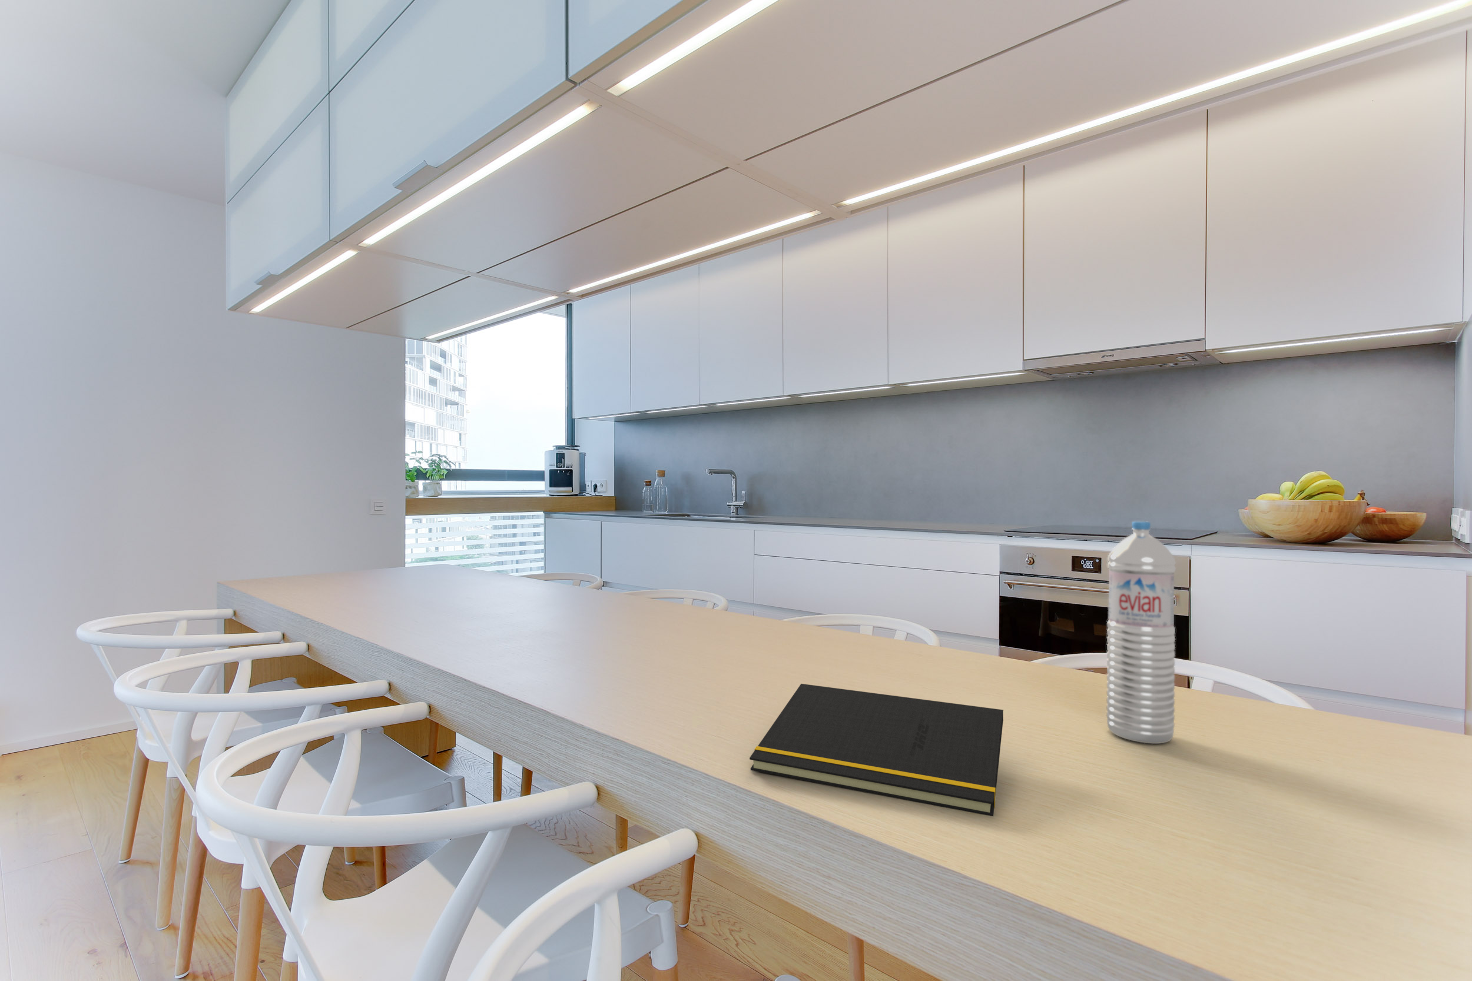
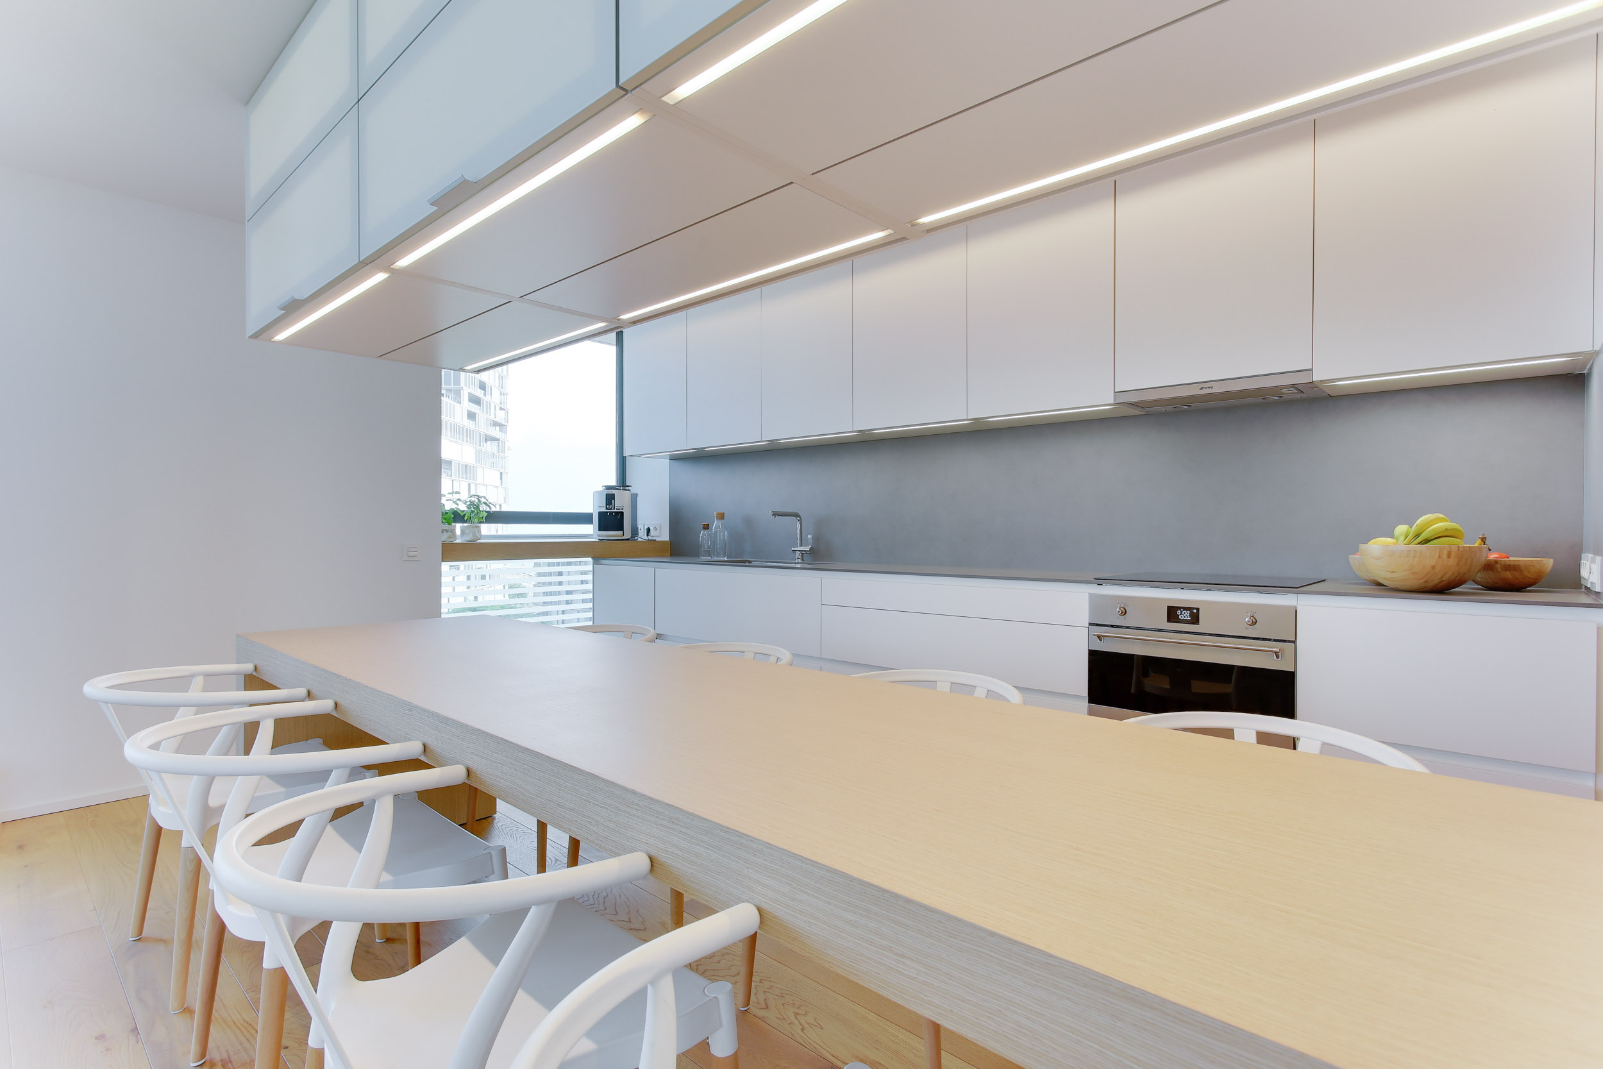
- notepad (881, 739)
- water bottle (1140, 628)
